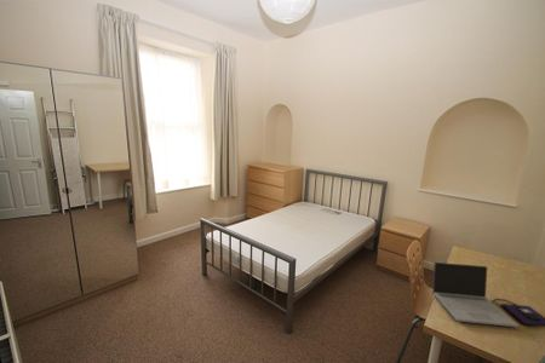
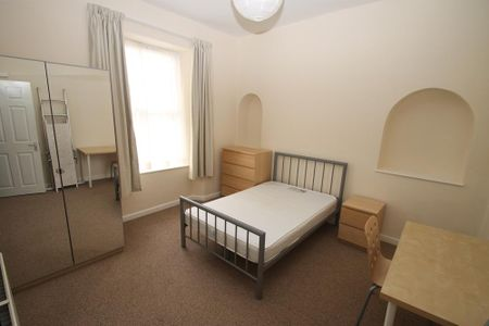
- laptop computer (484, 293)
